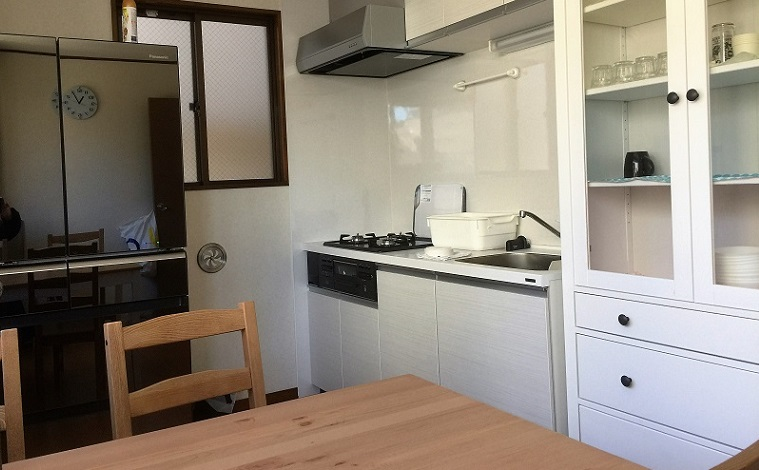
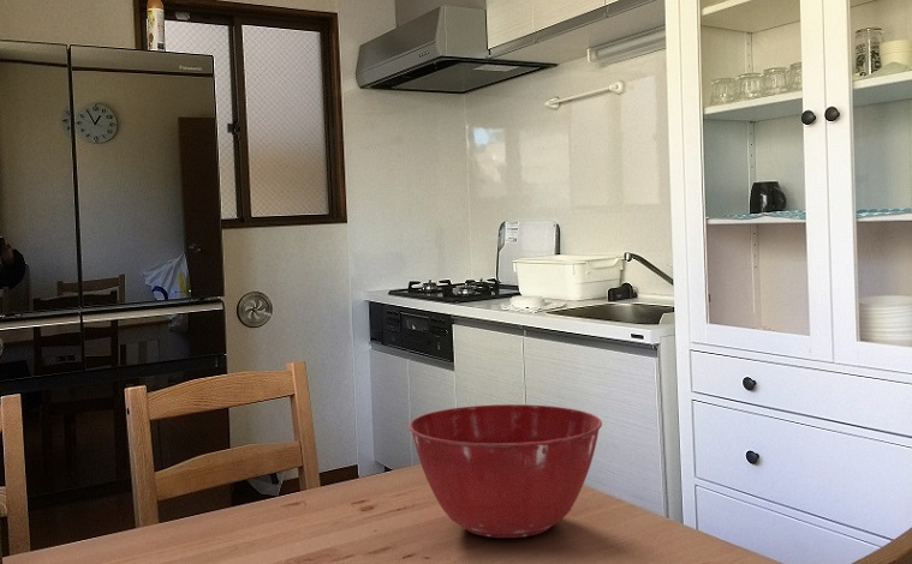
+ mixing bowl (506, 472)
